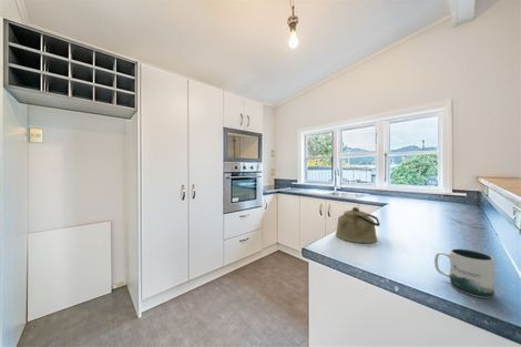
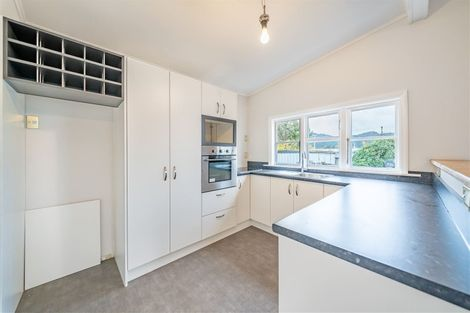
- kettle (356, 221)
- mug (461, 268)
